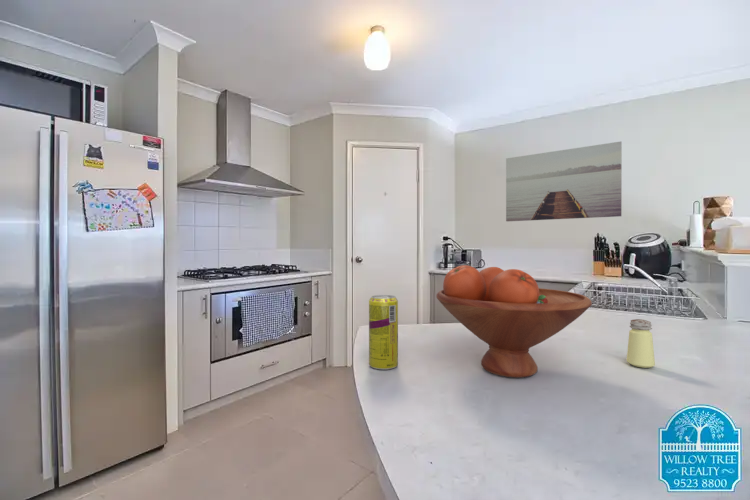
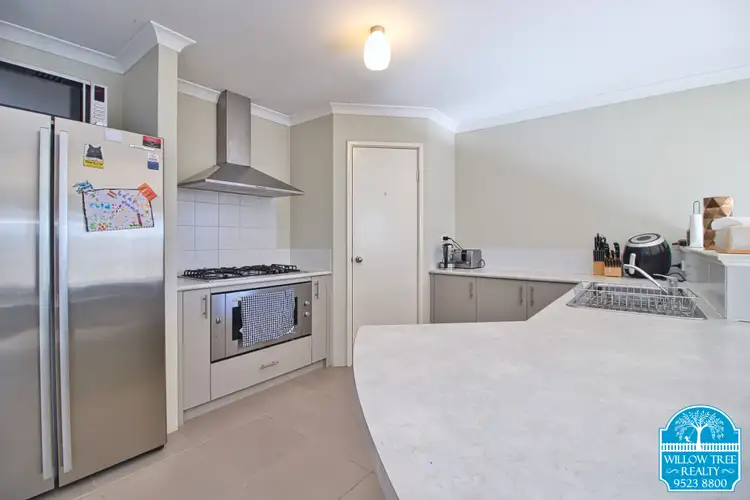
- fruit bowl (508, 317)
- saltshaker (640, 342)
- wall art (559, 184)
- beverage can (383, 330)
